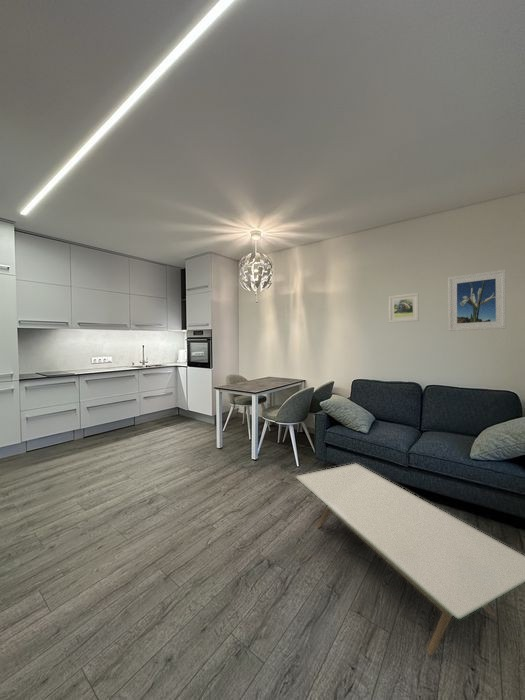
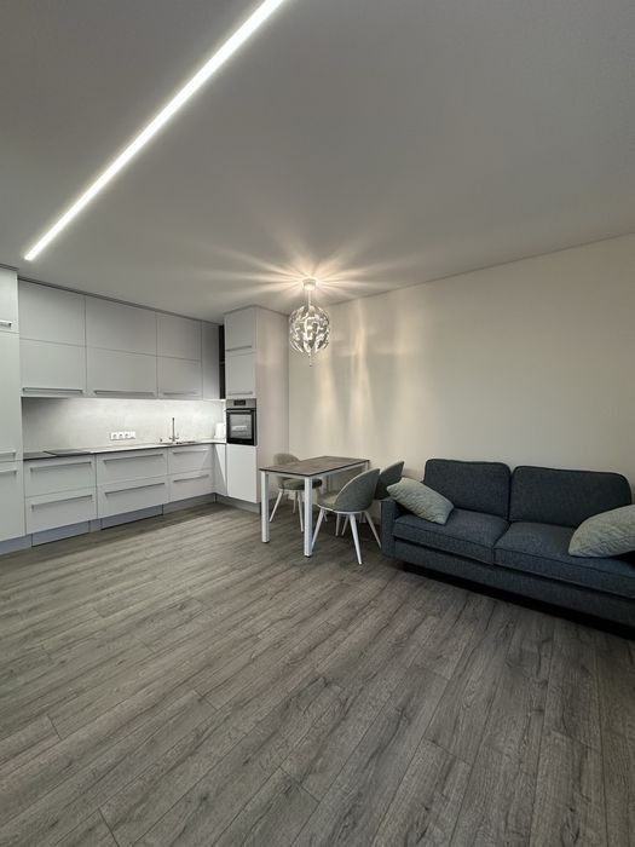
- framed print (475, 301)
- coffee table (387, 536)
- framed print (403, 308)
